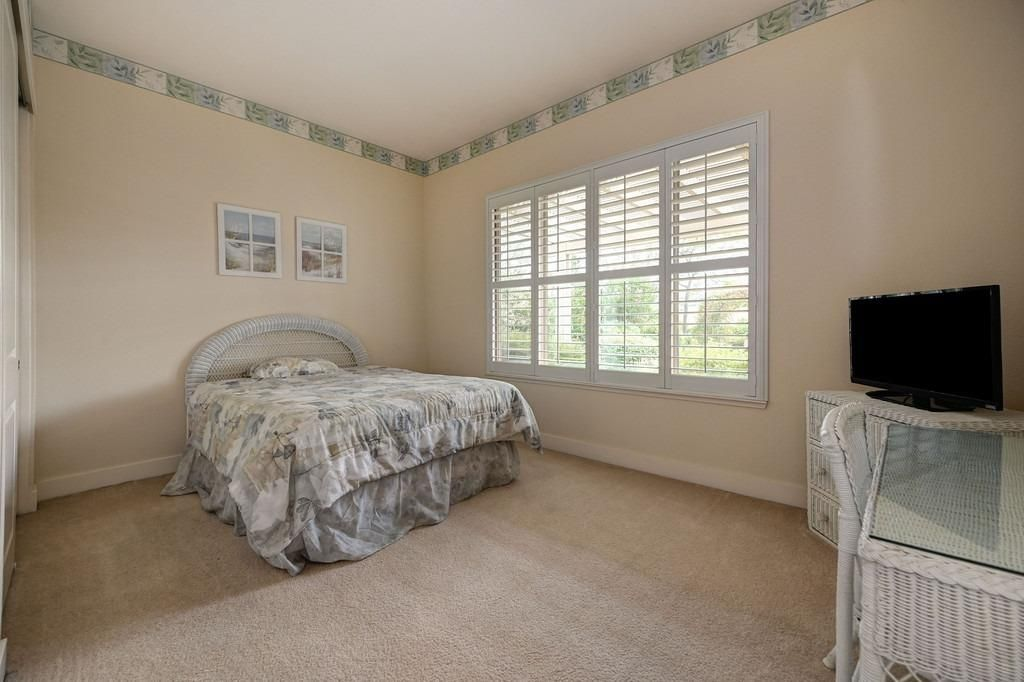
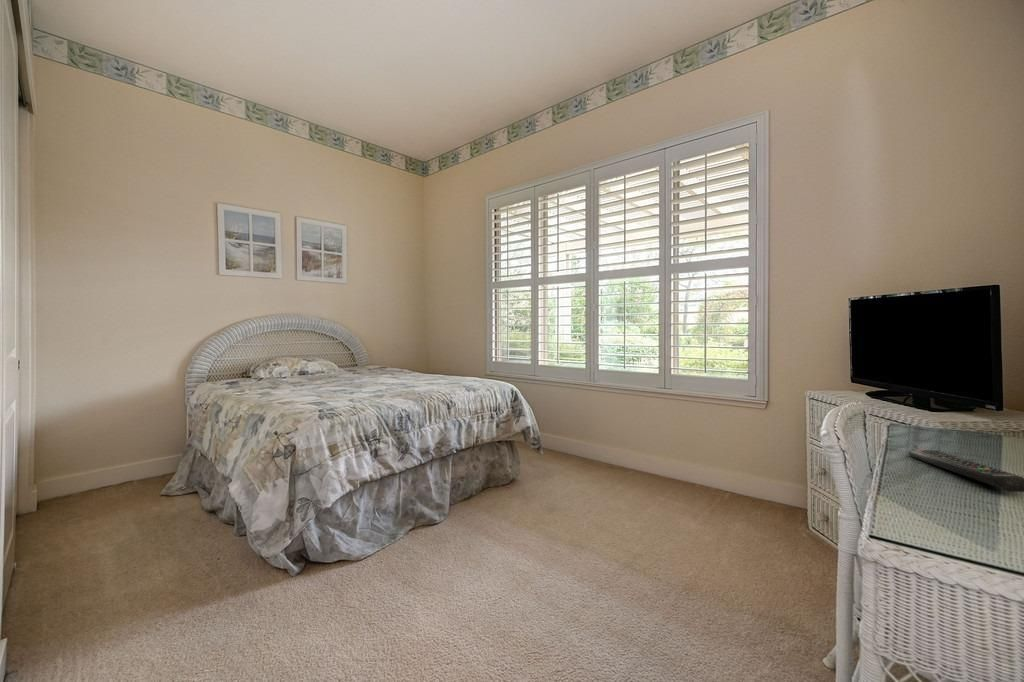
+ remote control (961, 467)
